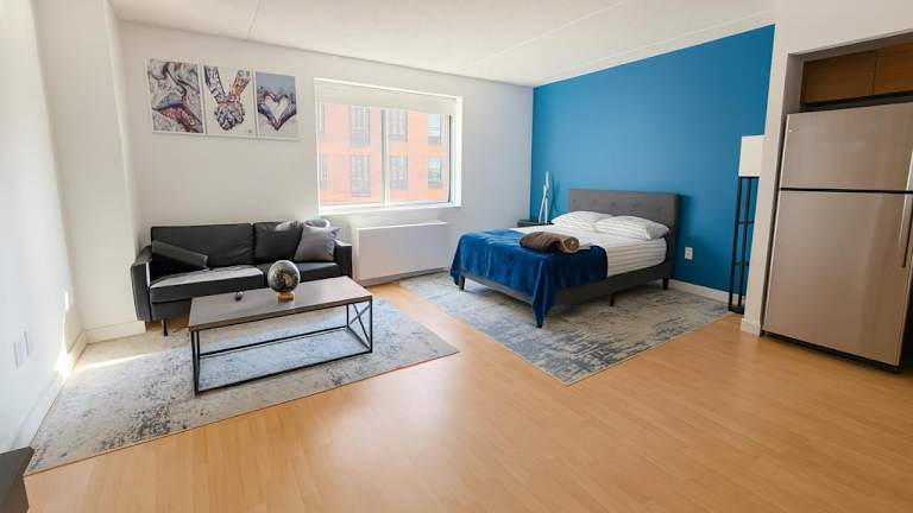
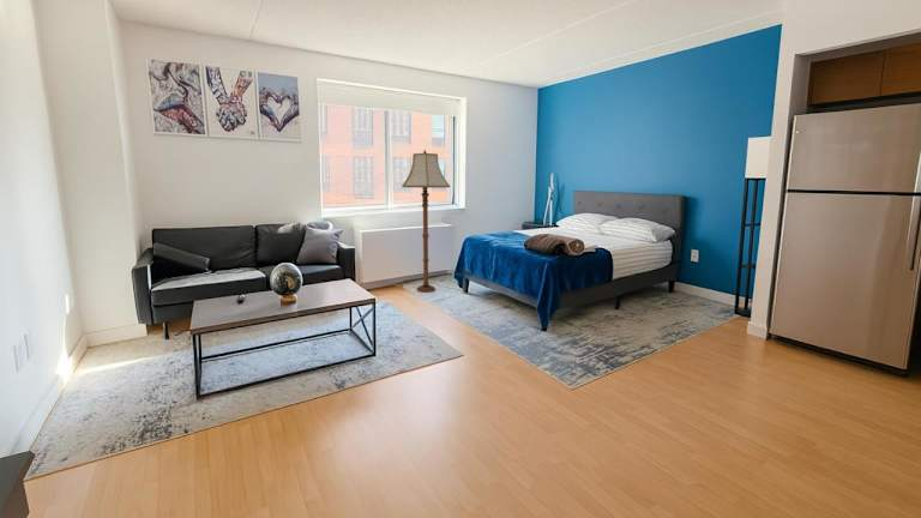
+ floor lamp (426, 221)
